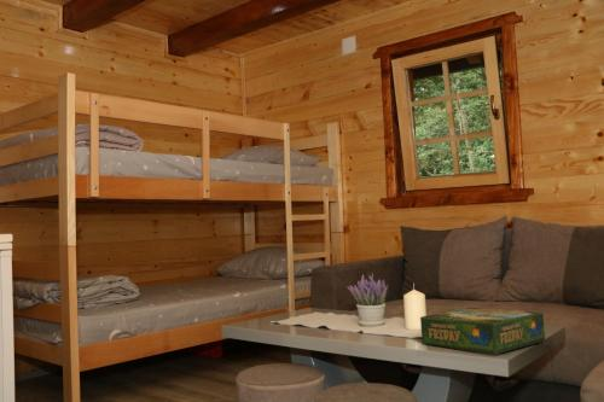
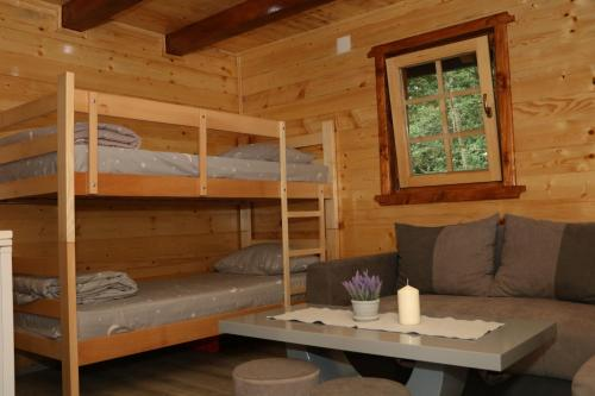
- board game (481, 328)
